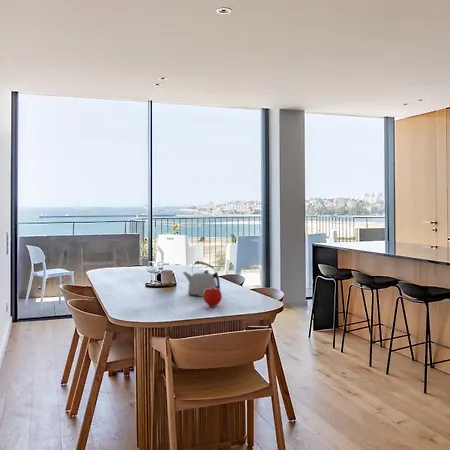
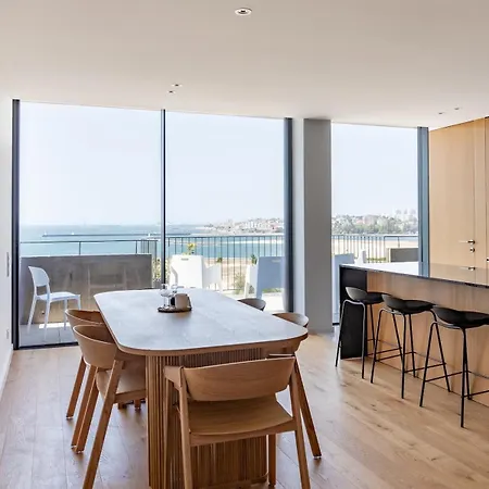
- kettle (201, 277)
- fruit (212, 296)
